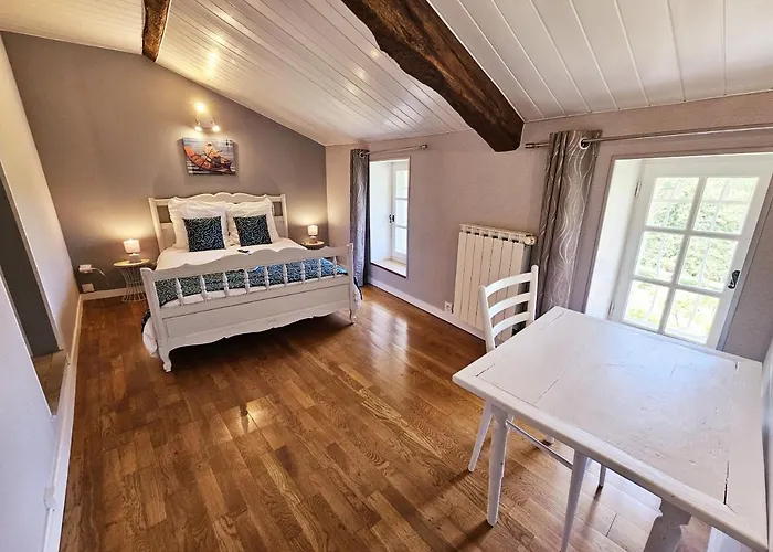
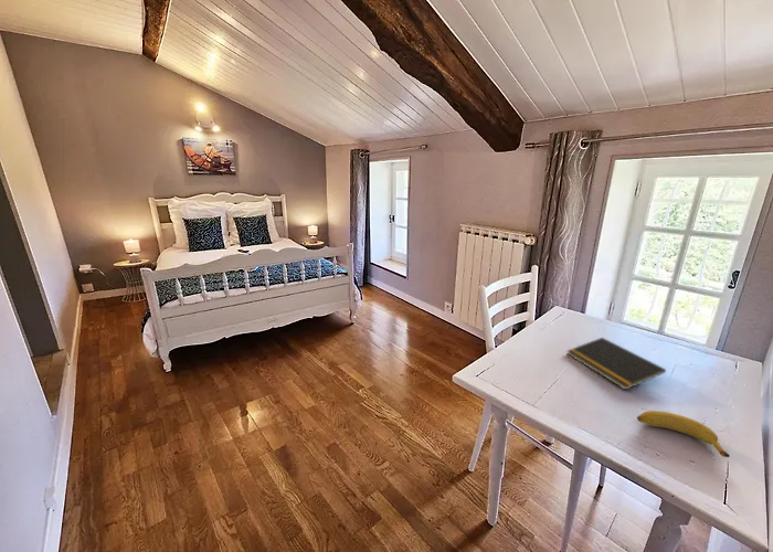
+ banana (677, 428)
+ notepad (612, 360)
